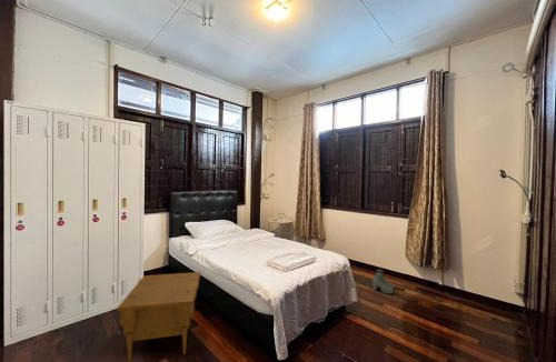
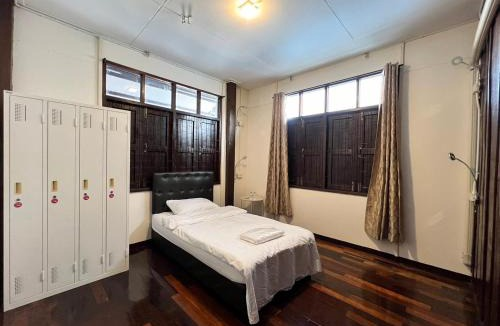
- nightstand (165, 312)
- boots (383, 280)
